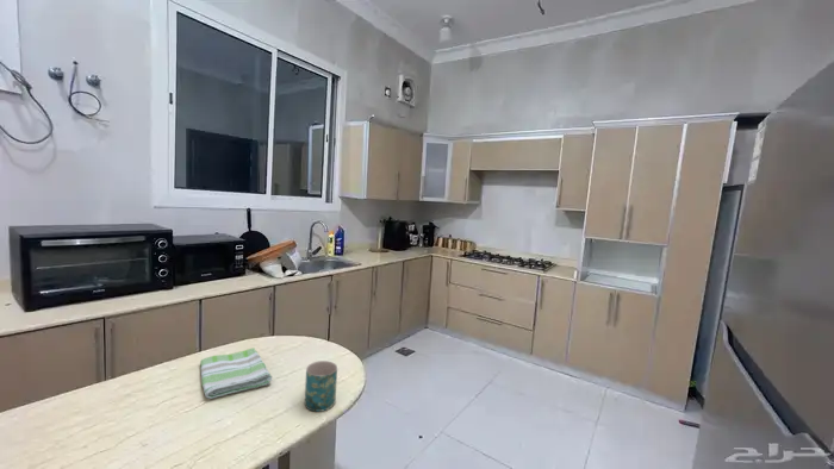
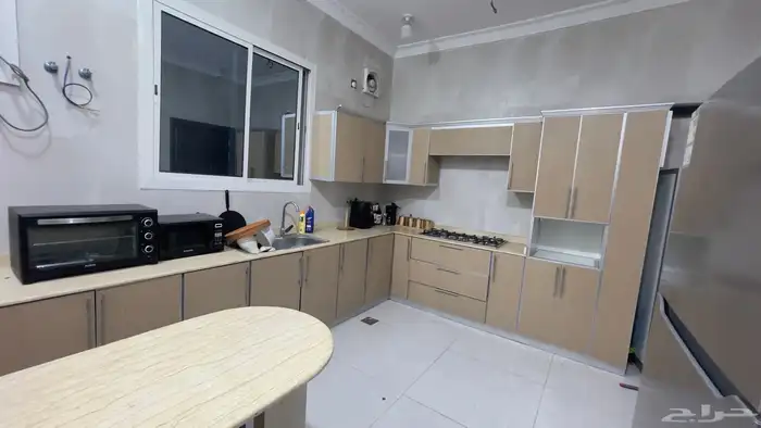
- mug (319, 381)
- dish towel (234, 368)
